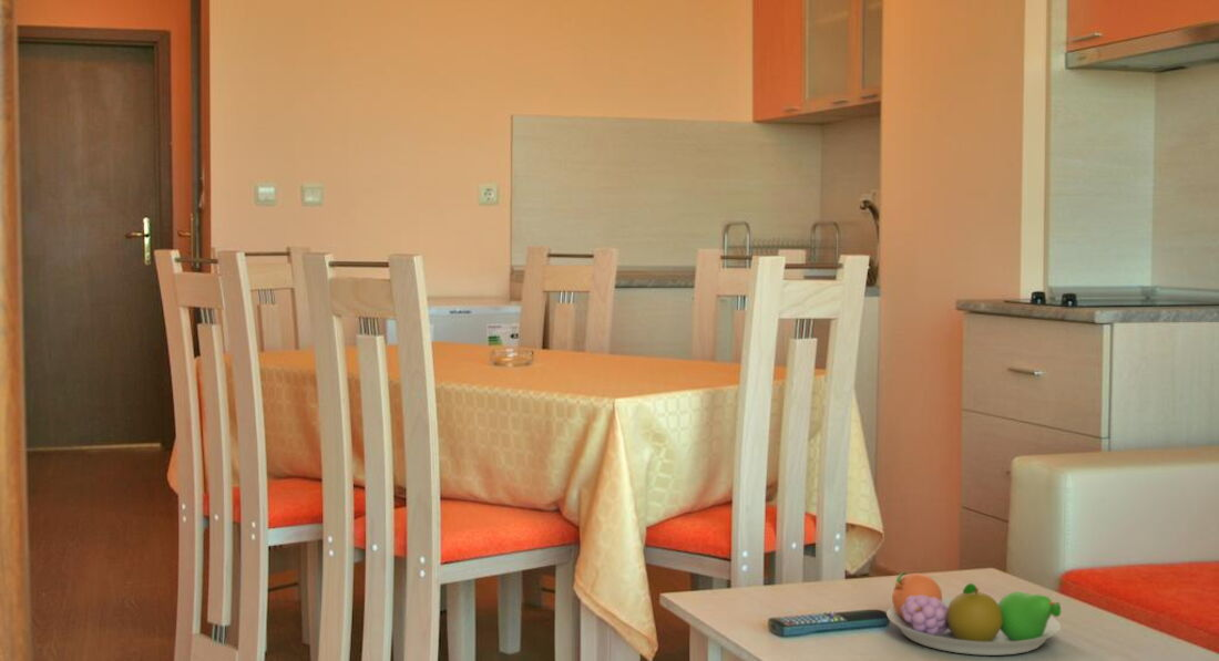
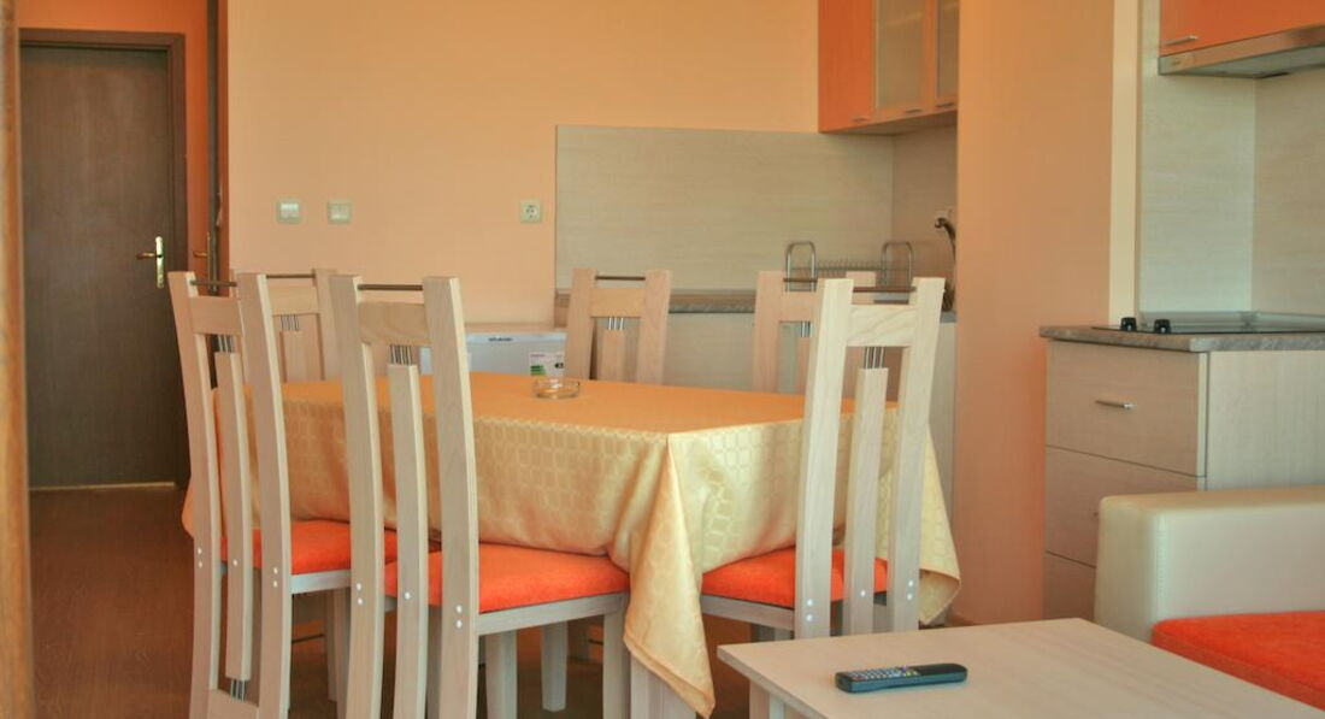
- fruit bowl (976, 603)
